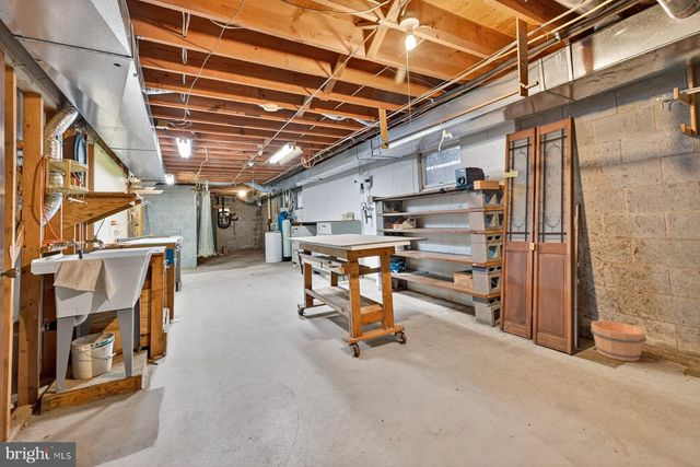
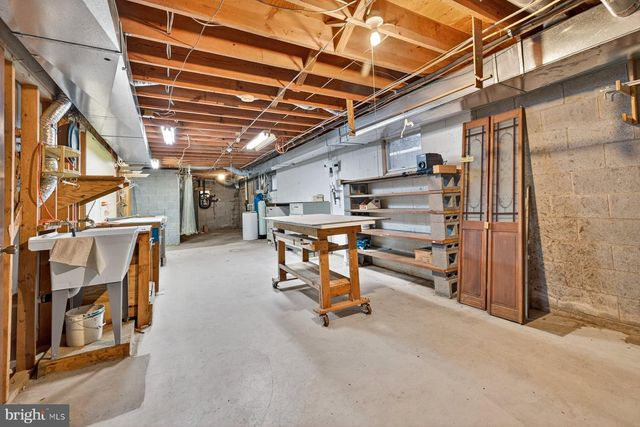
- bucket (617, 340)
